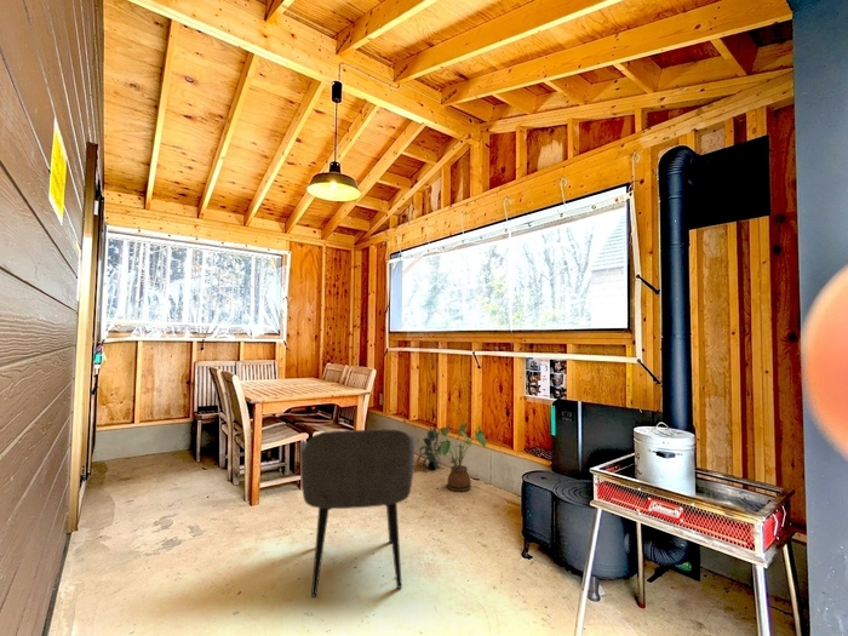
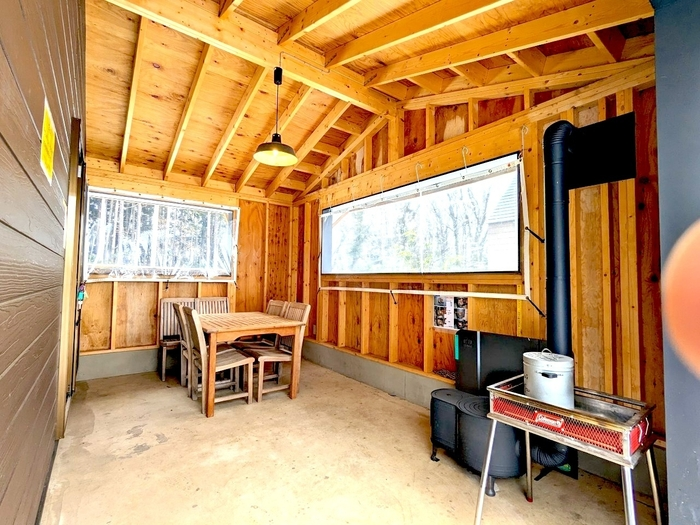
- potted plant (430, 448)
- house plant (459, 457)
- armchair (357, 493)
